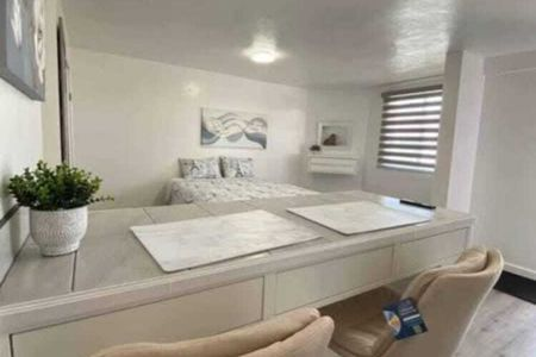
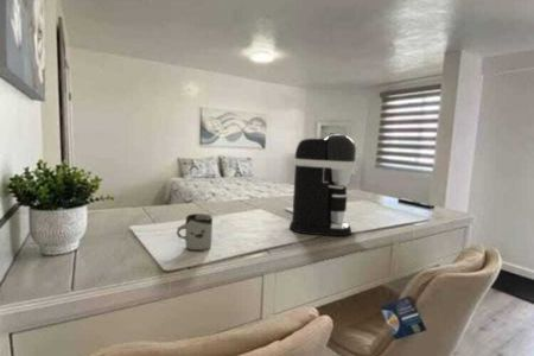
+ cup (193, 231)
+ coffee maker (323, 182)
